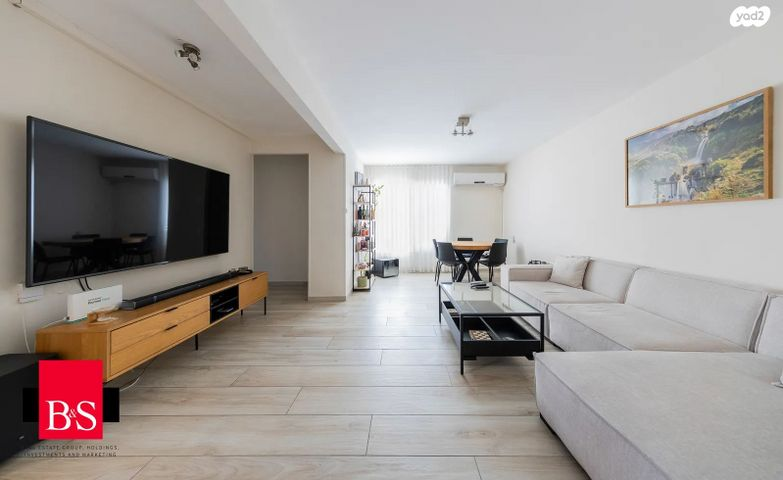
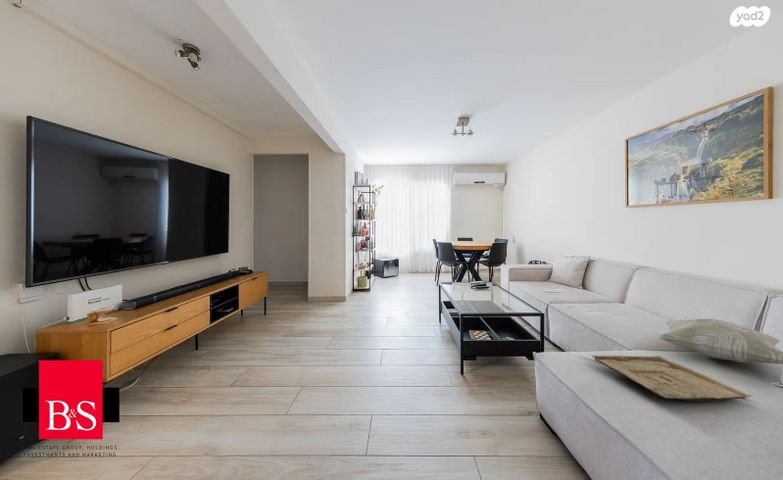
+ decorative pillow (718, 338)
+ tray (661, 377)
